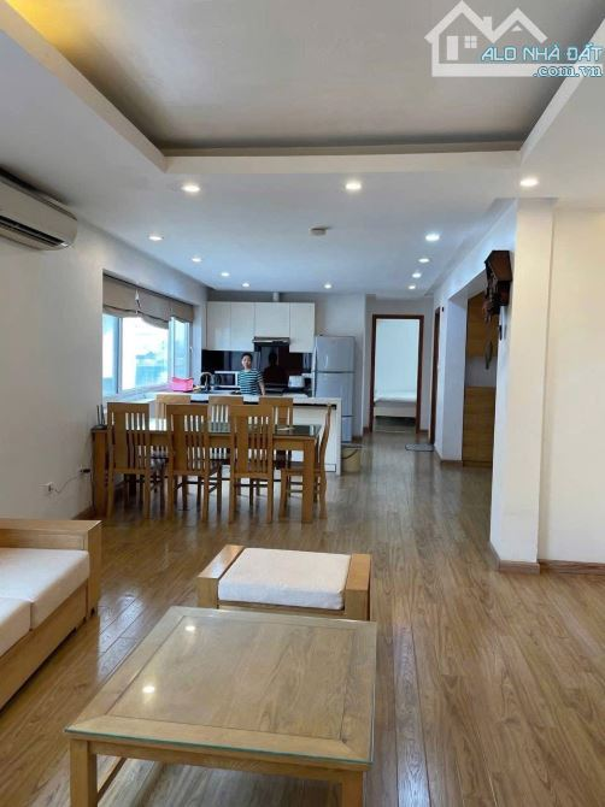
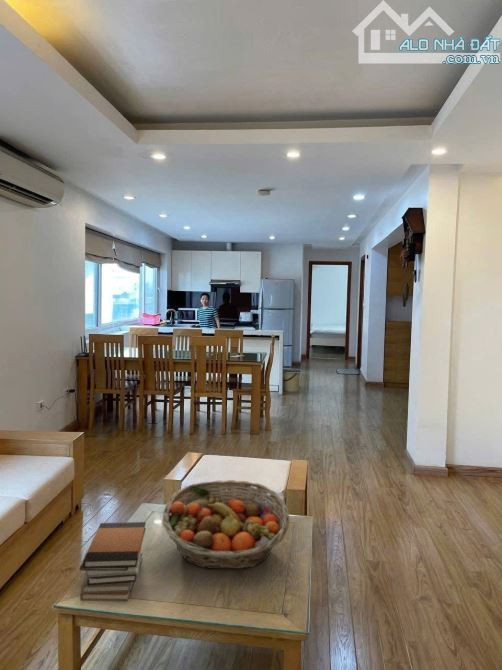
+ fruit basket (226, 522)
+ book stack (115, 558)
